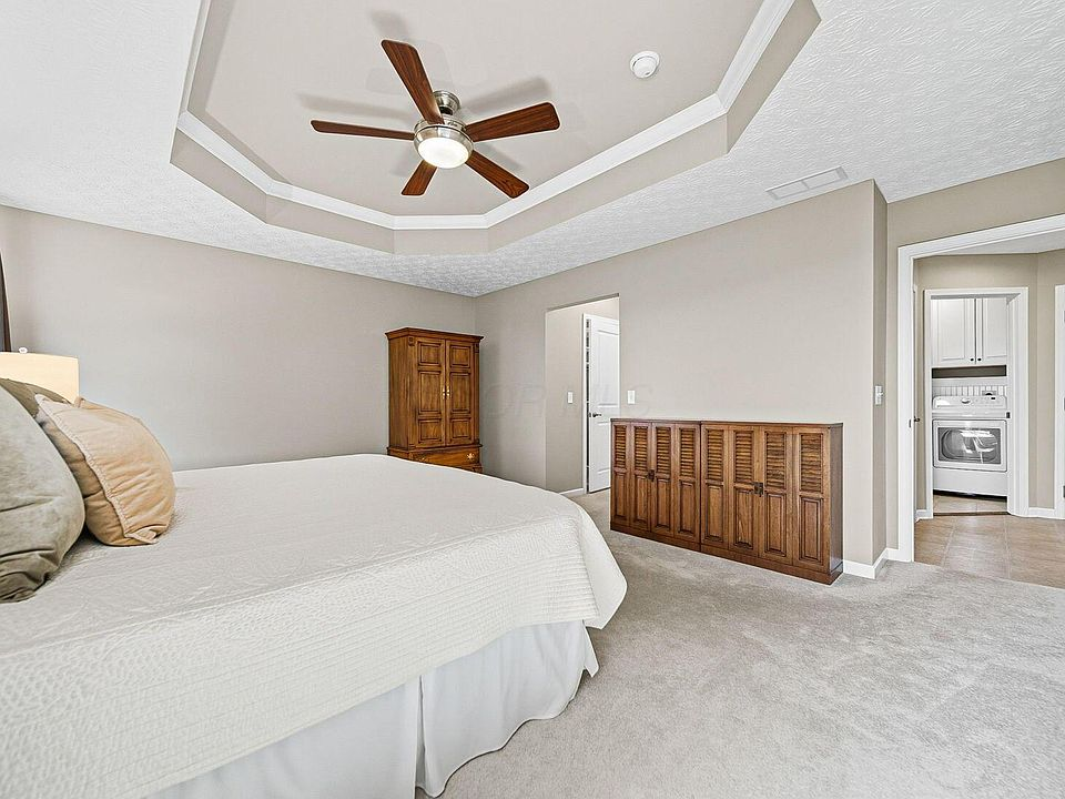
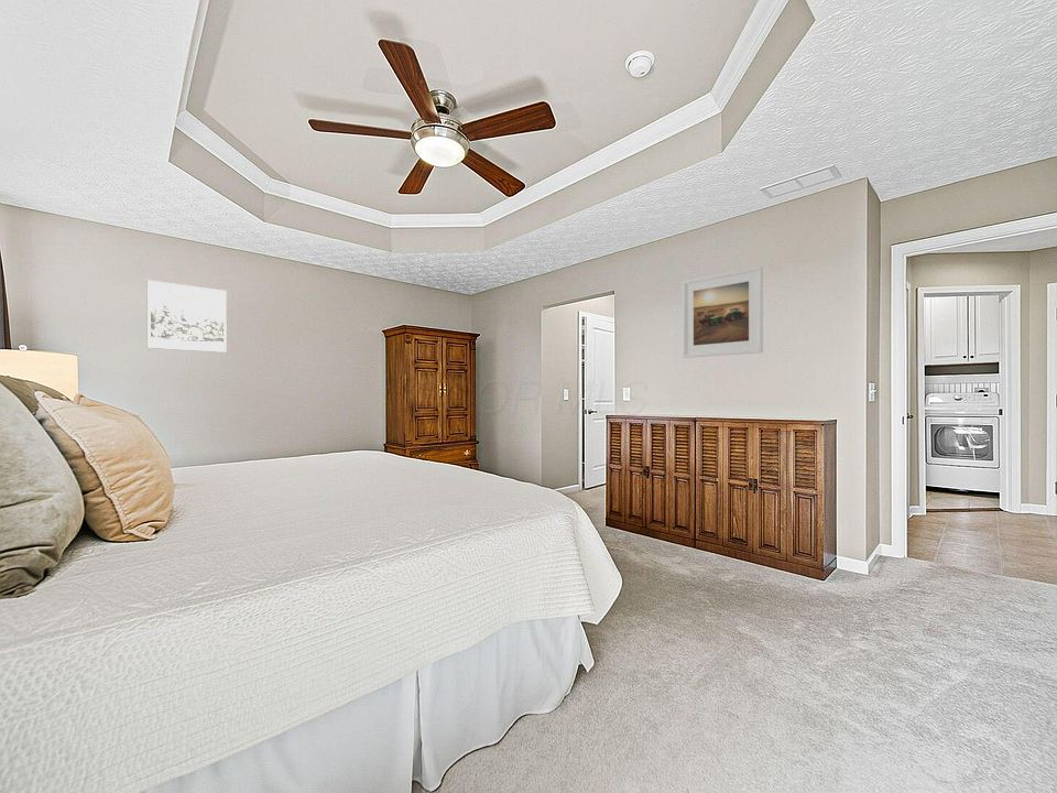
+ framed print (720, 314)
+ wall art (188, 317)
